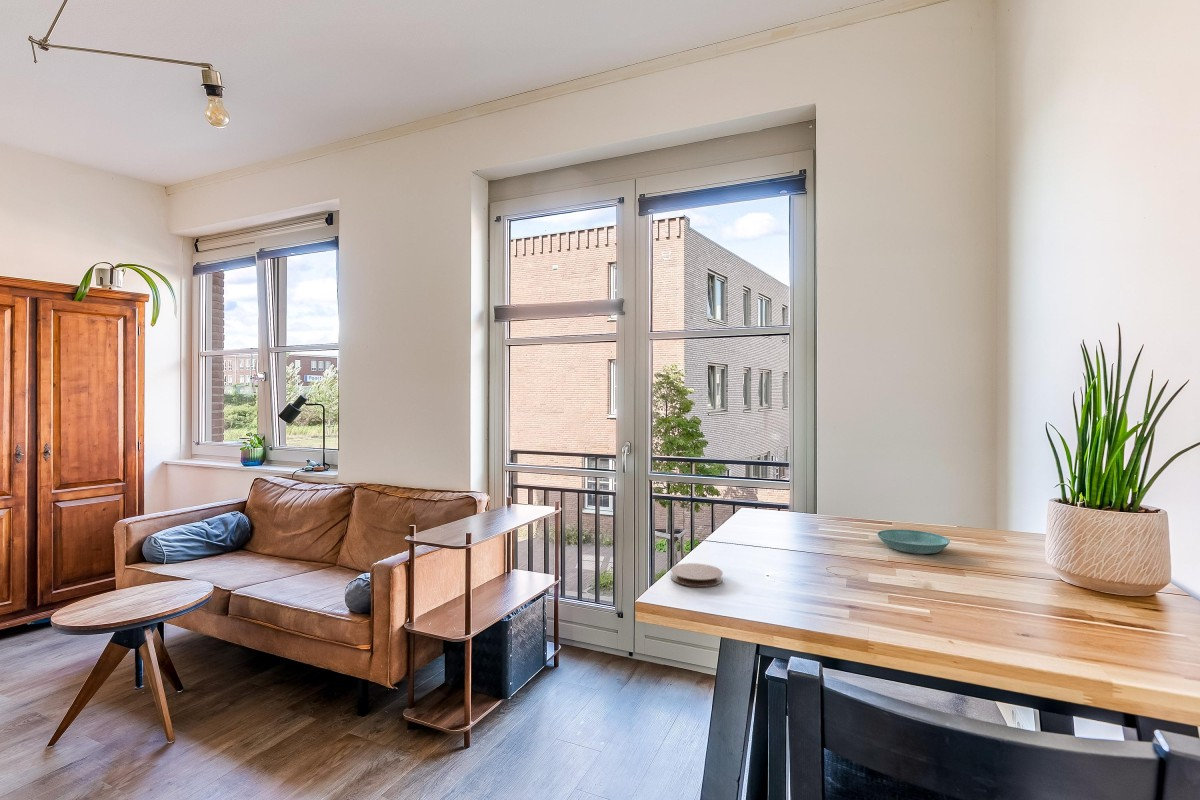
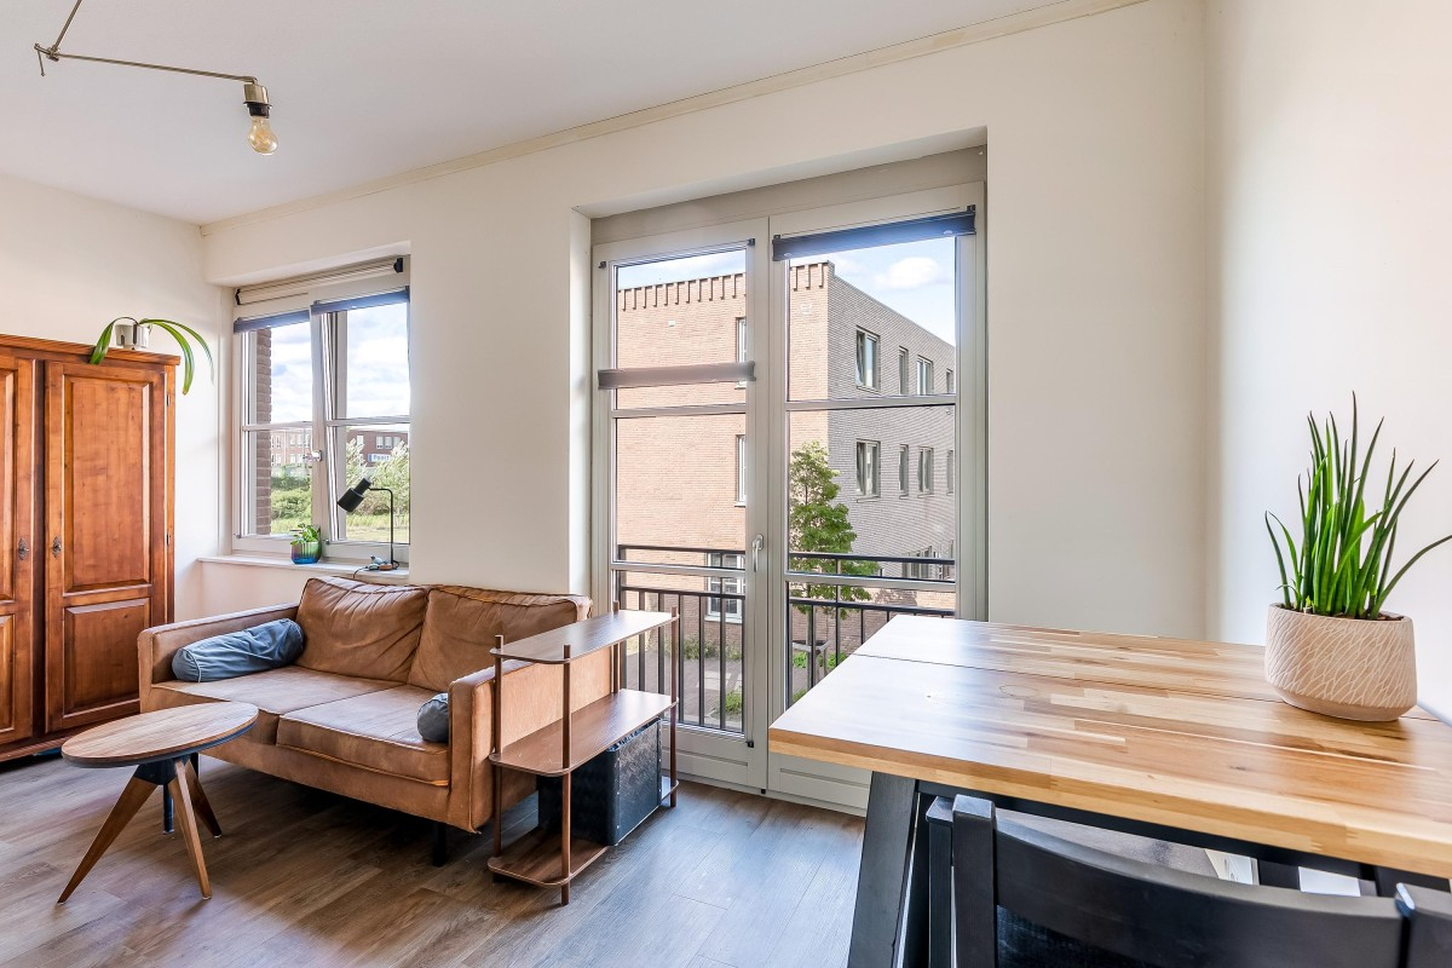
- coaster (696, 574)
- saucer (912, 542)
